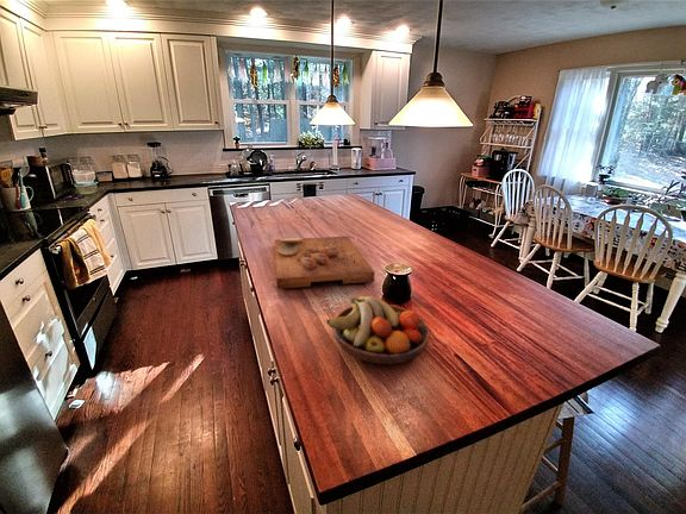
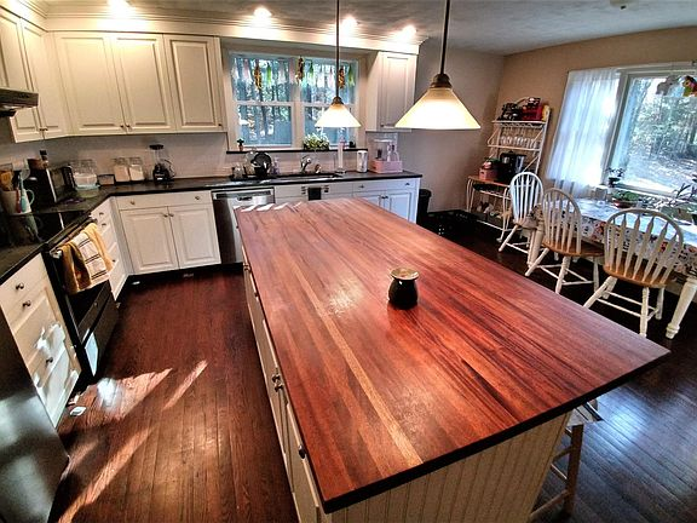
- cutting board (318, 252)
- fruit bowl (380, 322)
